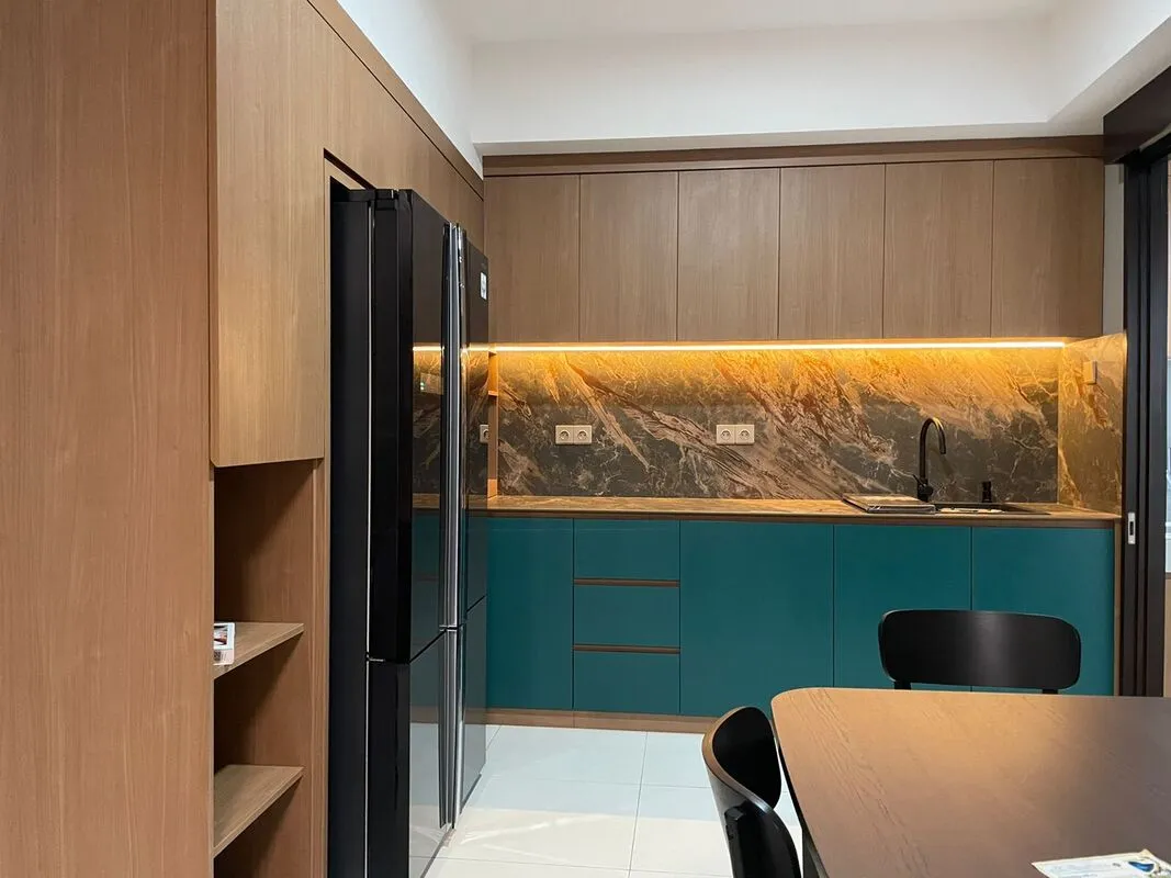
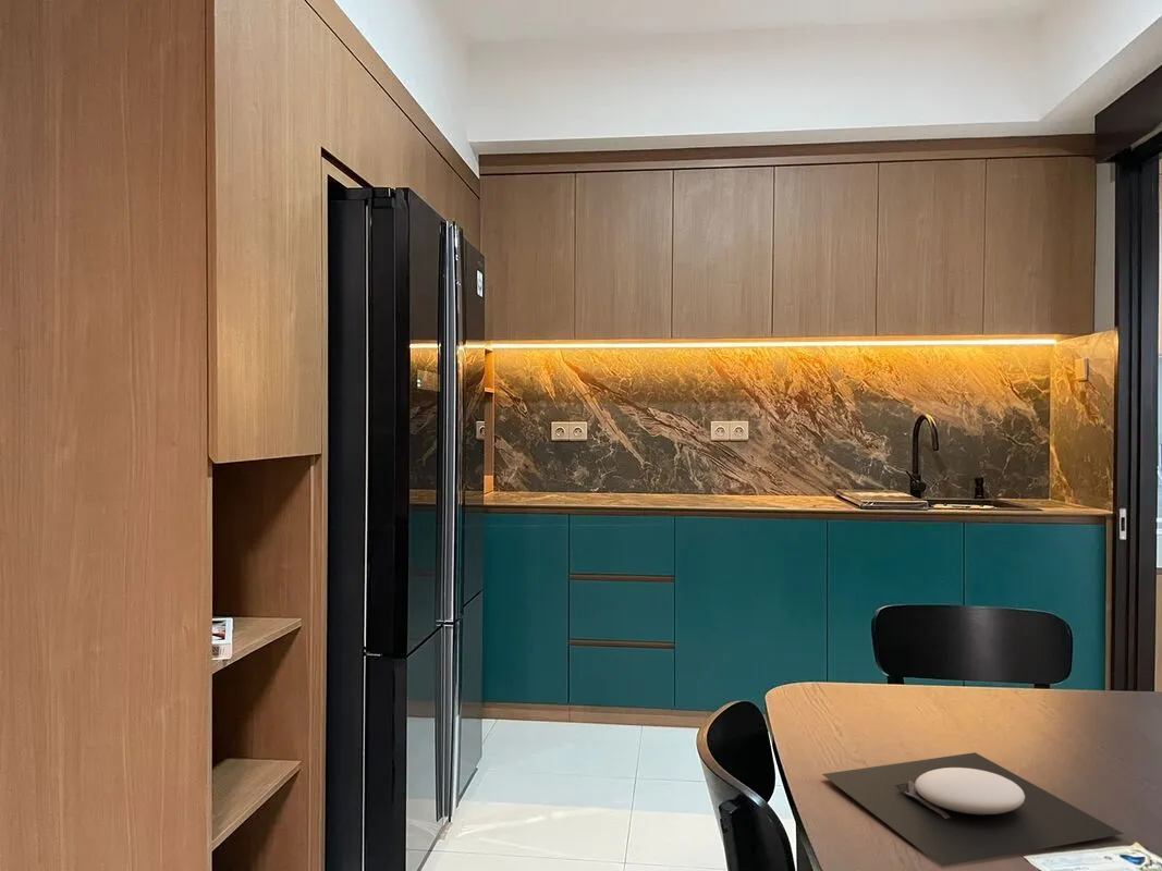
+ plate (961, 789)
